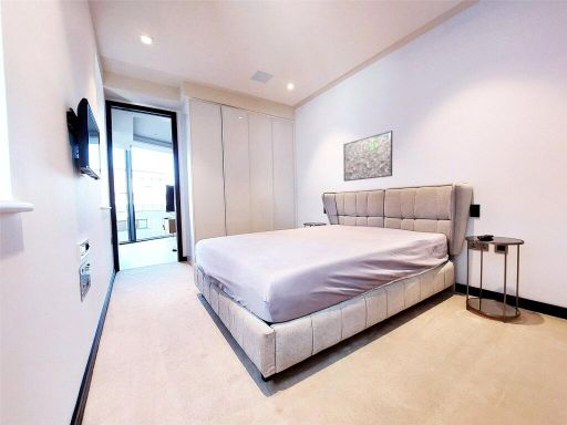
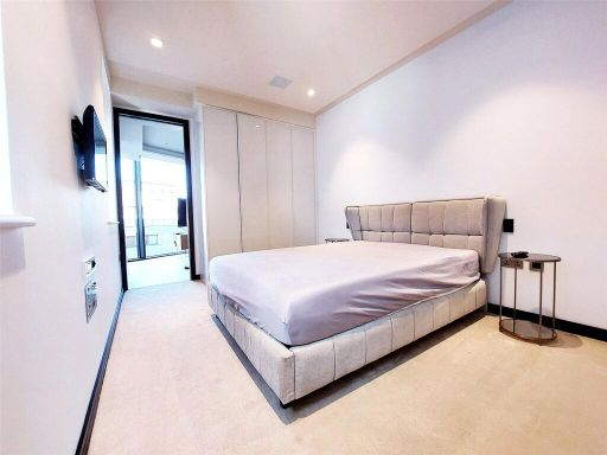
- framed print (365, 158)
